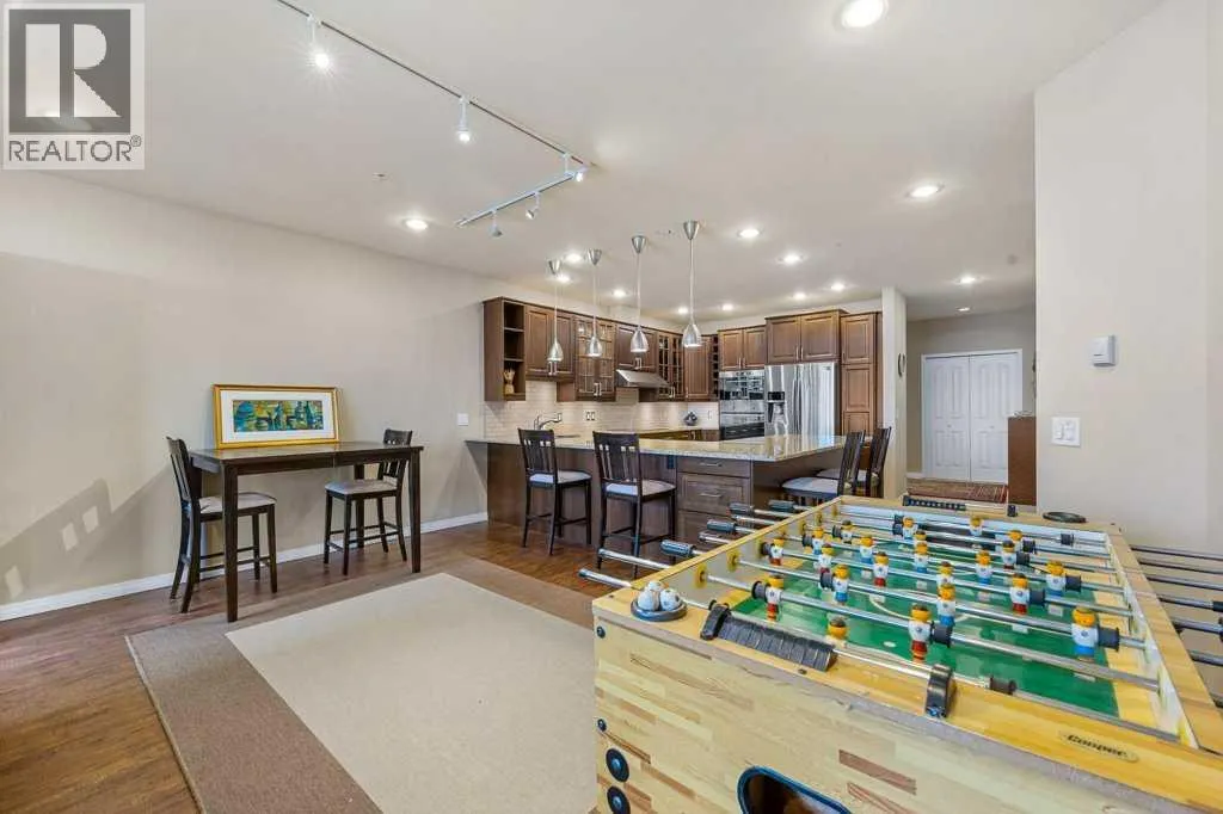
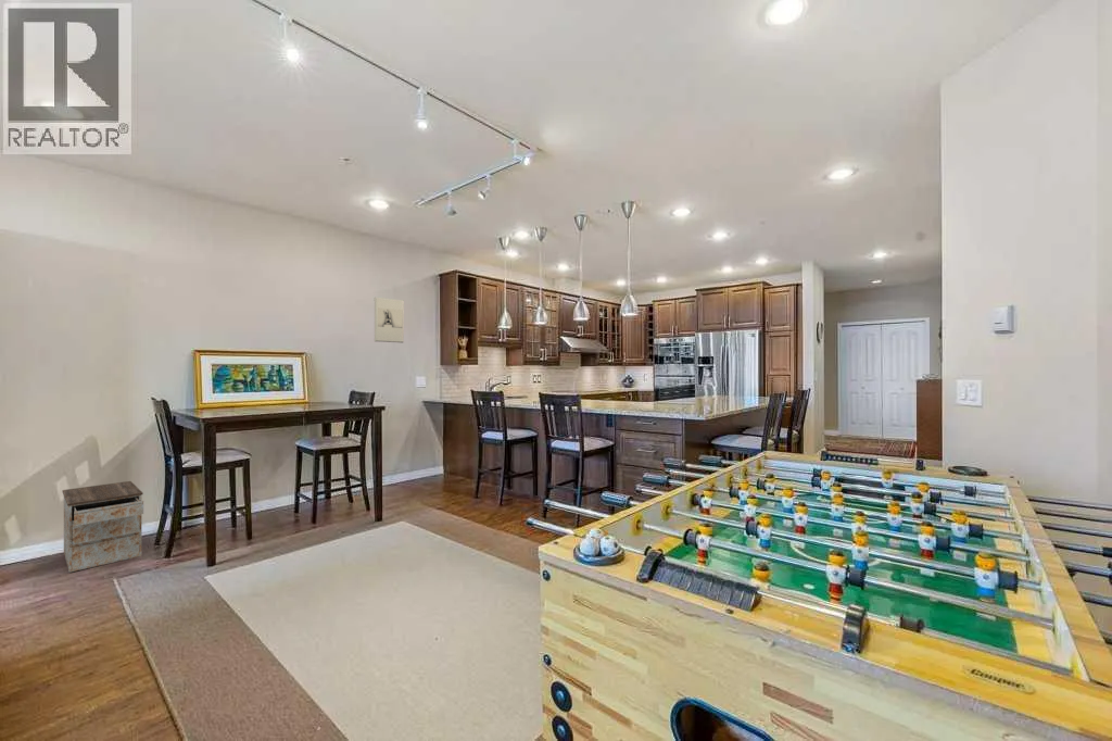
+ cabinet (103, 525)
+ wall sculpture (389, 319)
